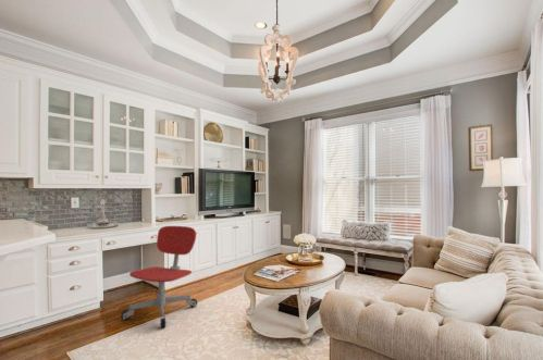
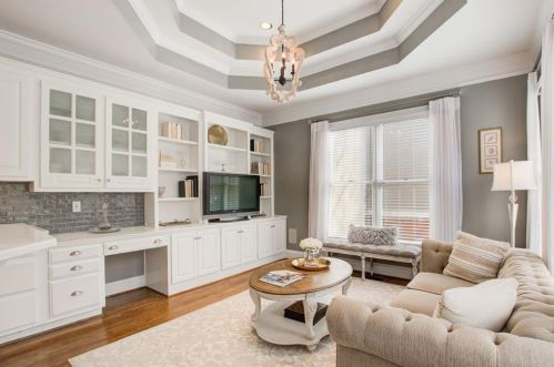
- office chair (162, 270)
